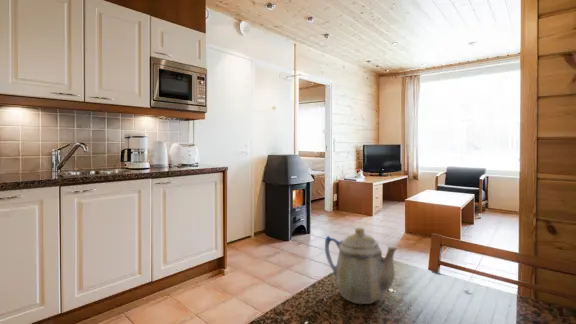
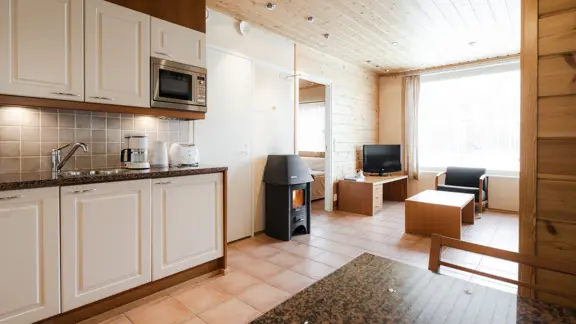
- teapot (359, 261)
